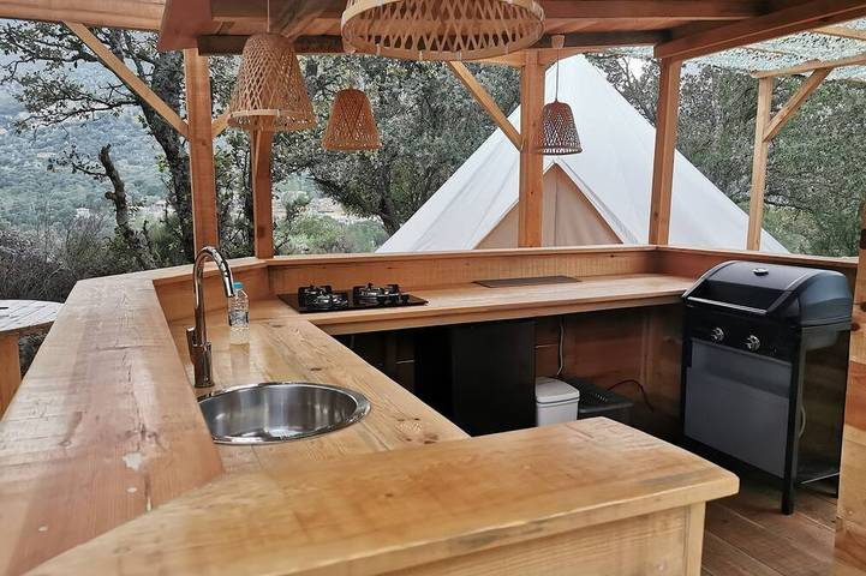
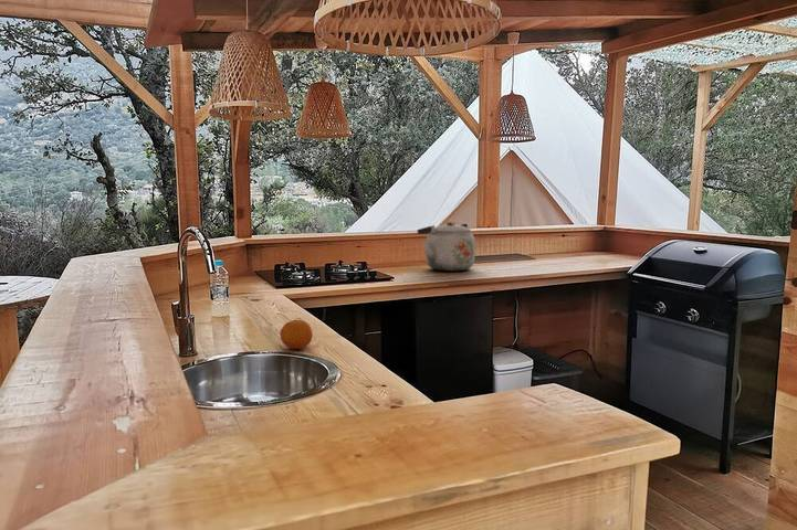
+ kettle (444, 245)
+ fruit (296, 333)
